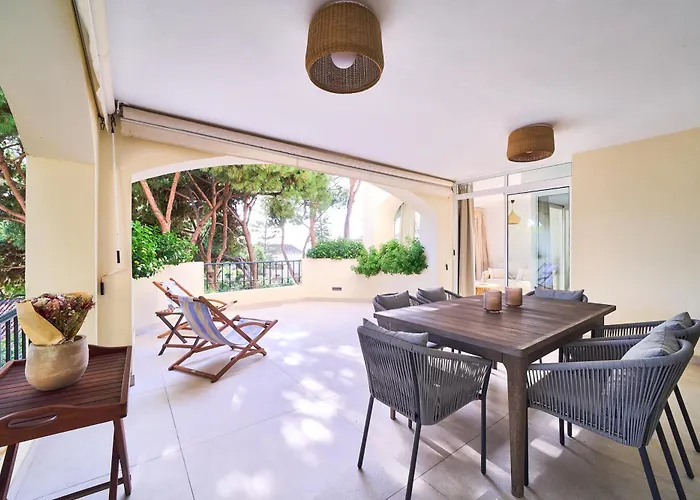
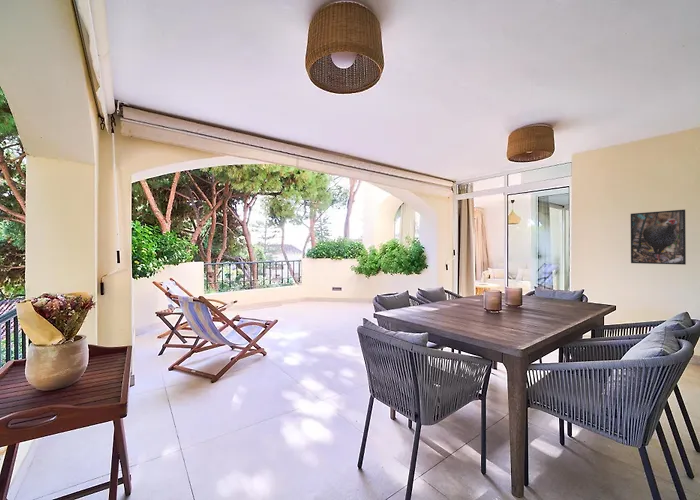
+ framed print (656, 237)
